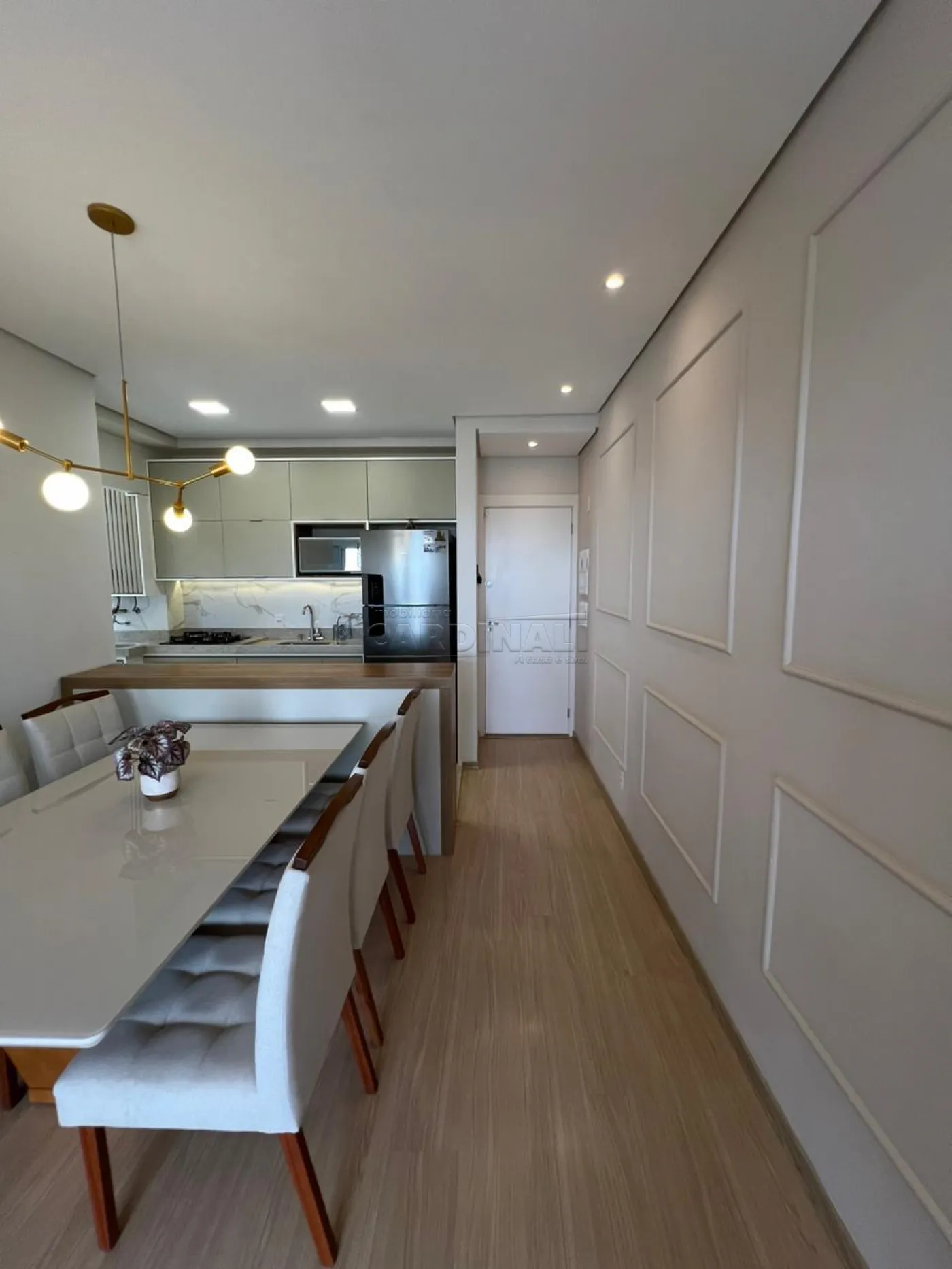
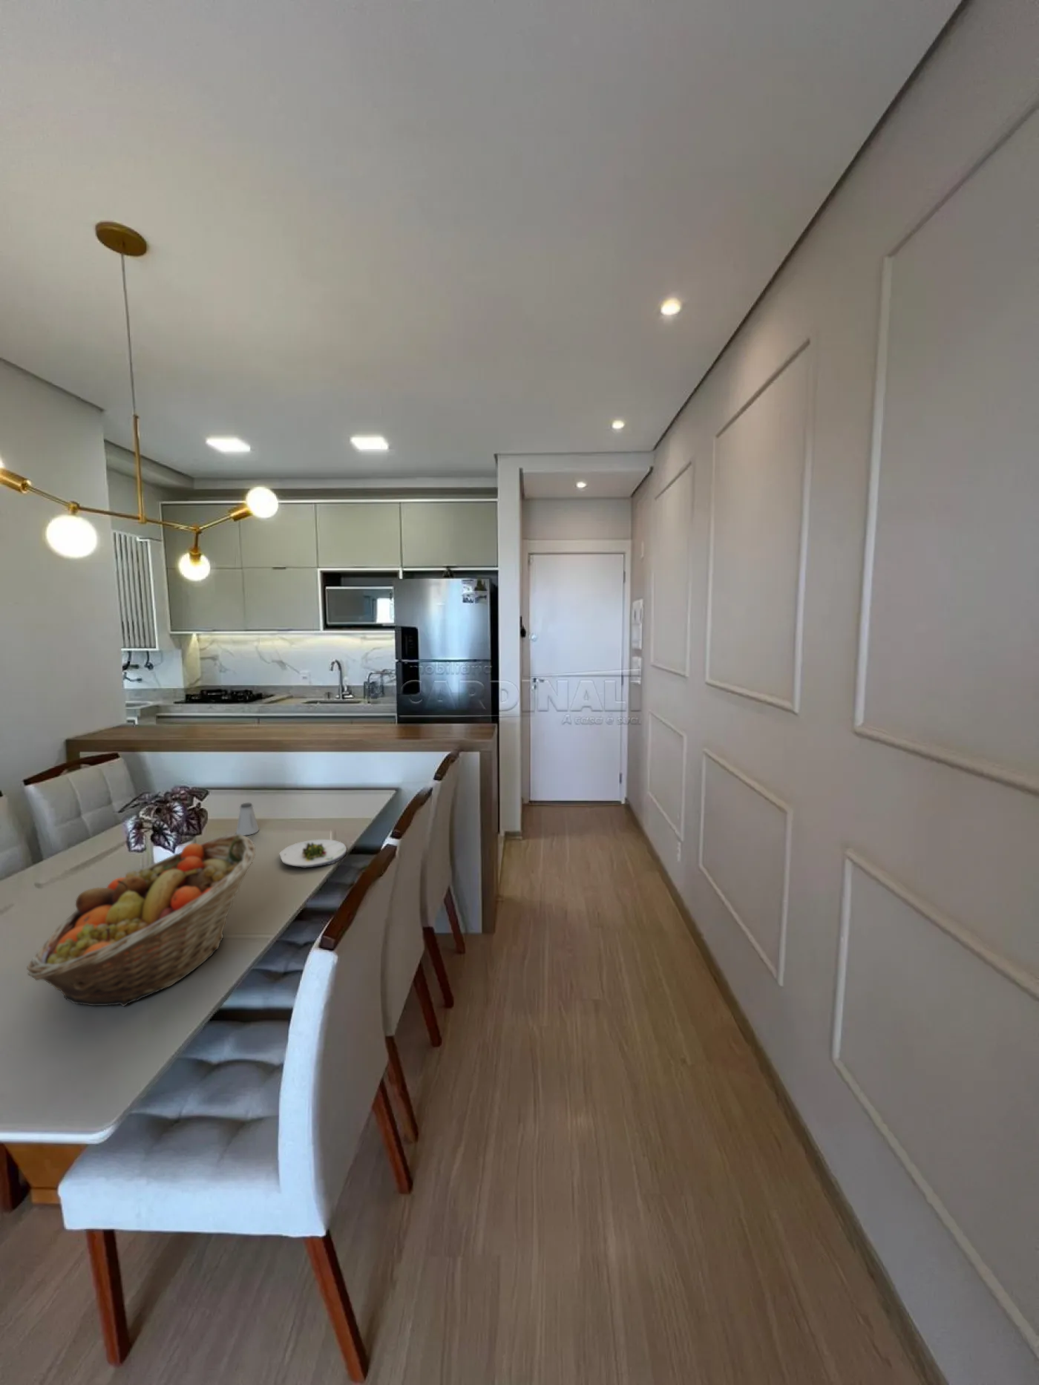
+ salad plate (314, 848)
+ saltshaker (247, 817)
+ fruit basket (157, 909)
